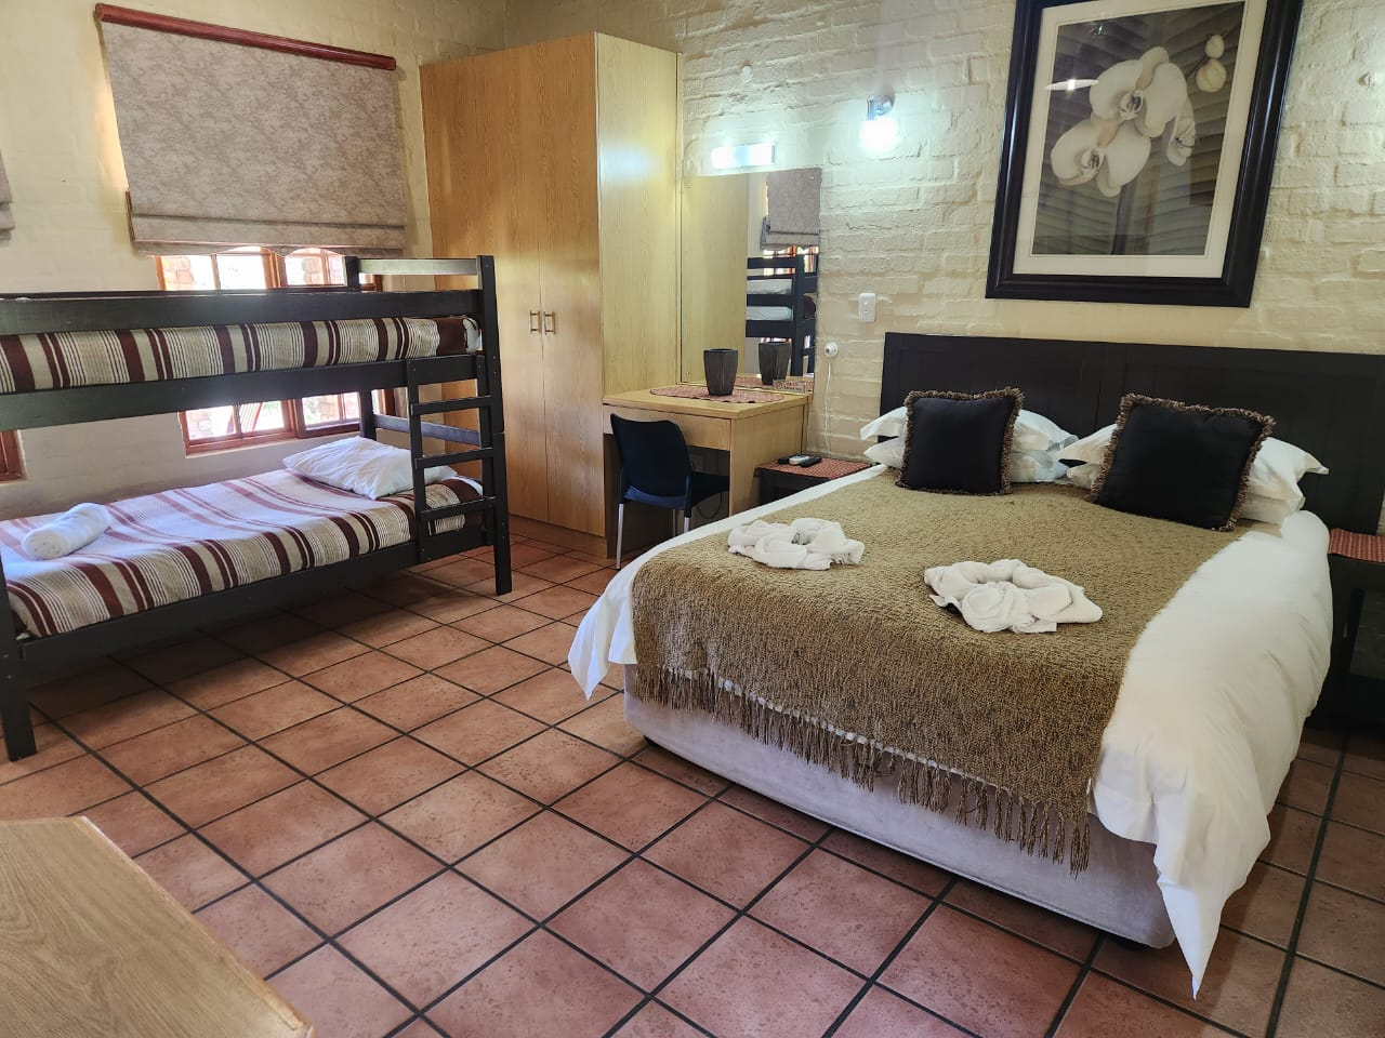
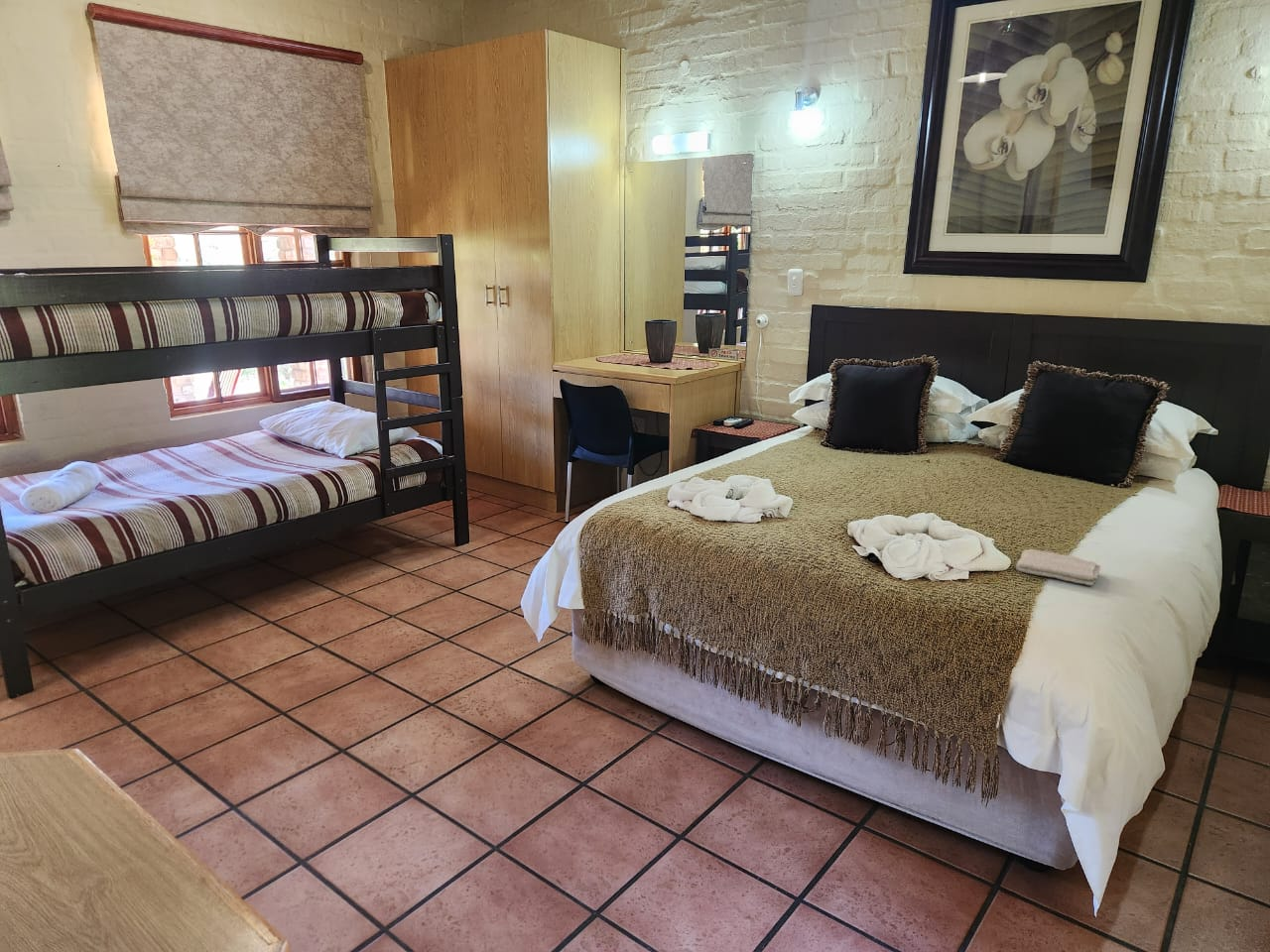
+ washcloth (1058, 565)
